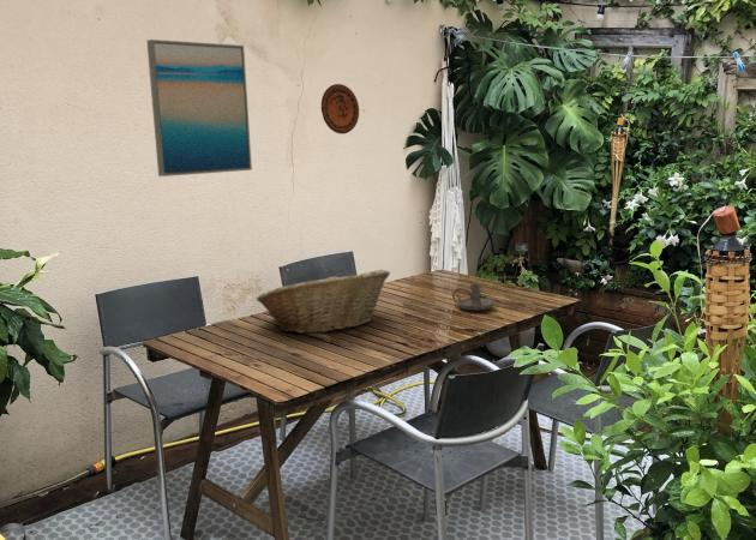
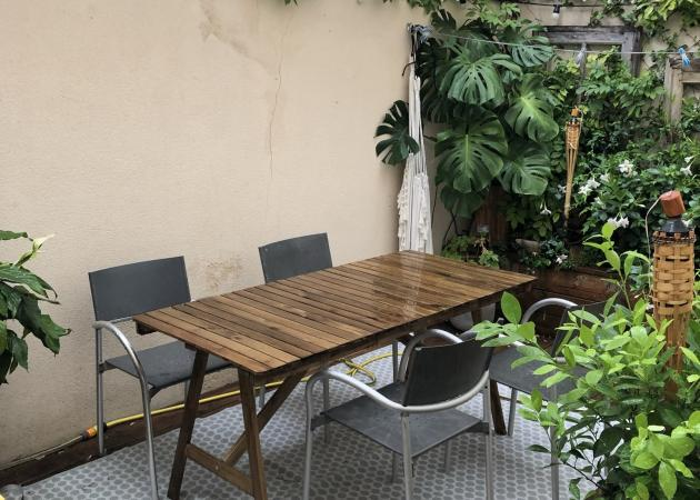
- candle holder (472, 295)
- fruit basket (325, 296)
- wall art (202, 108)
- decorative plate (340, 108)
